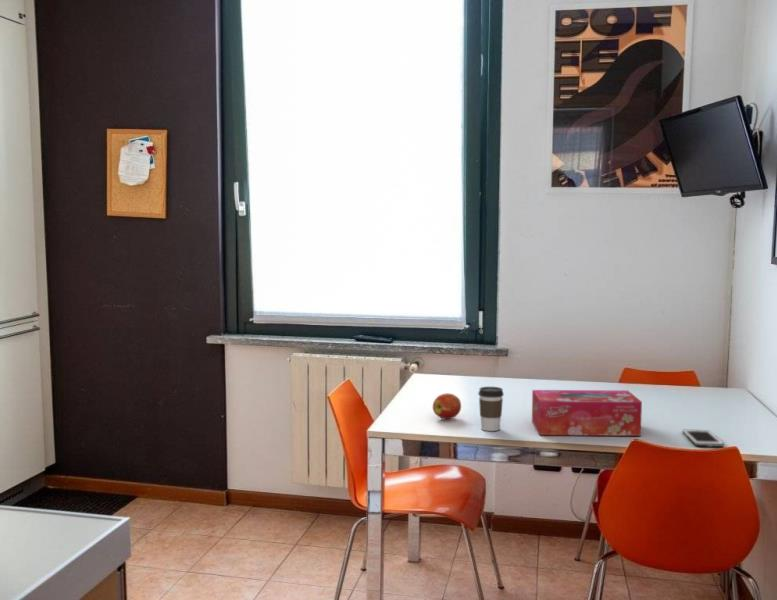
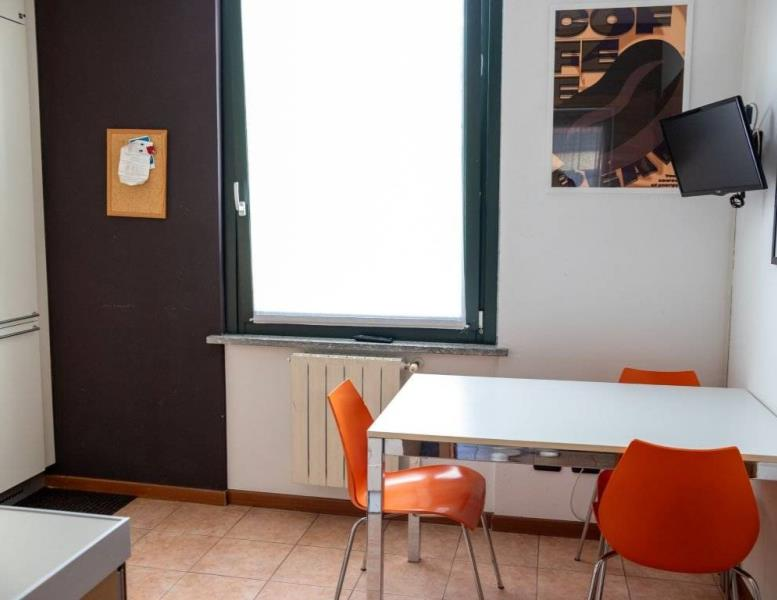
- coffee cup (490, 408)
- tissue box (584, 412)
- cell phone (702, 438)
- apple (447, 406)
